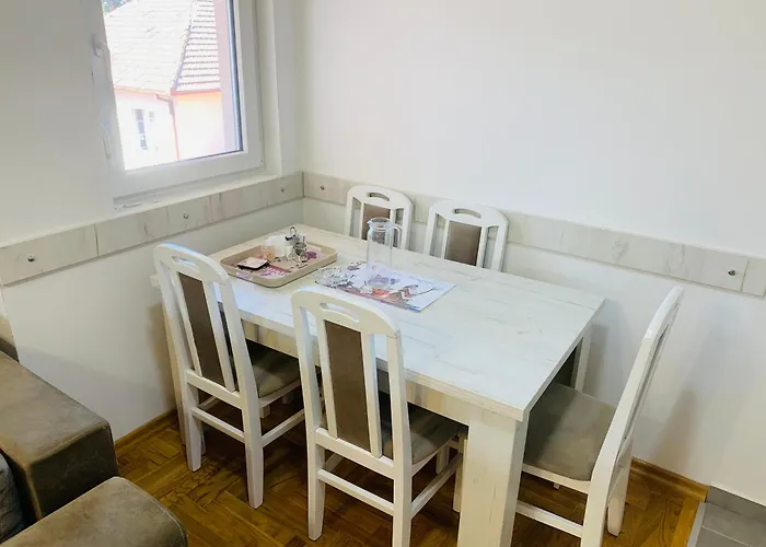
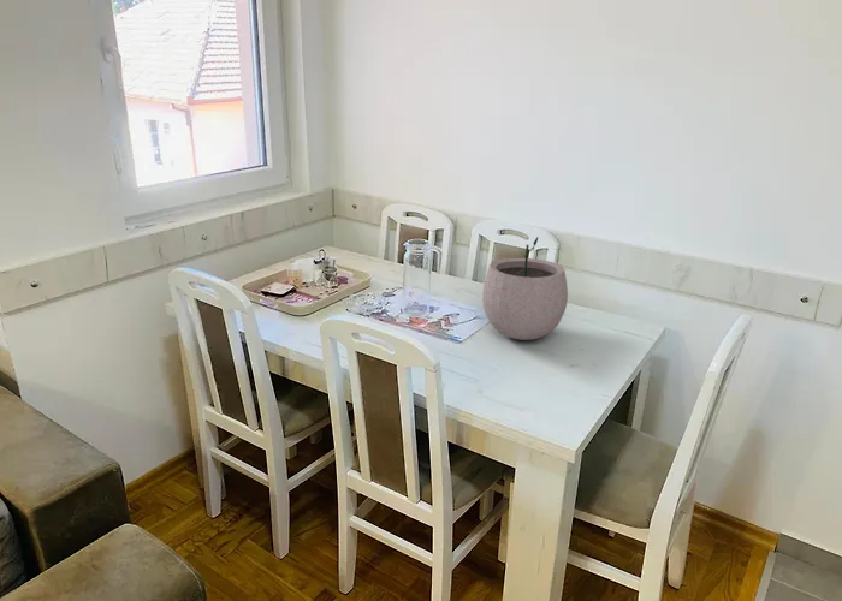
+ plant pot (524, 286)
